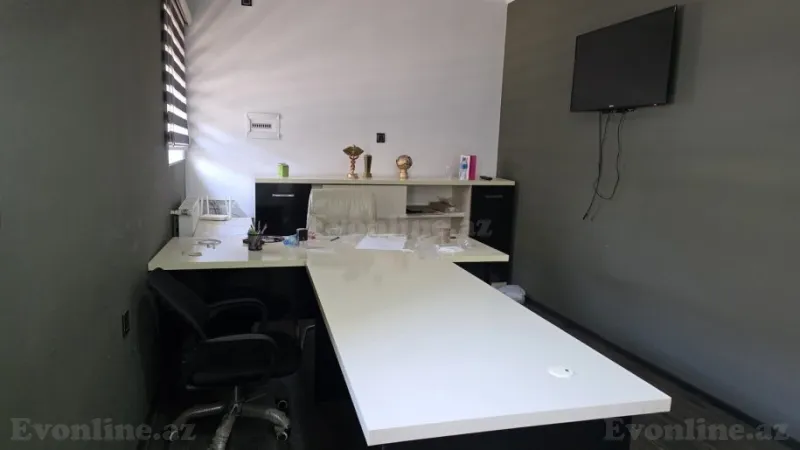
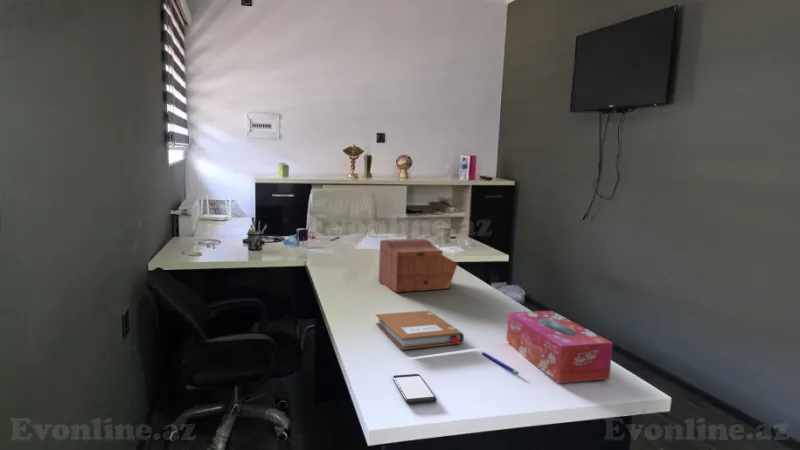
+ pen (499, 362)
+ smartphone (413, 388)
+ notebook (418, 328)
+ sewing box (418, 263)
+ tissue box (554, 343)
